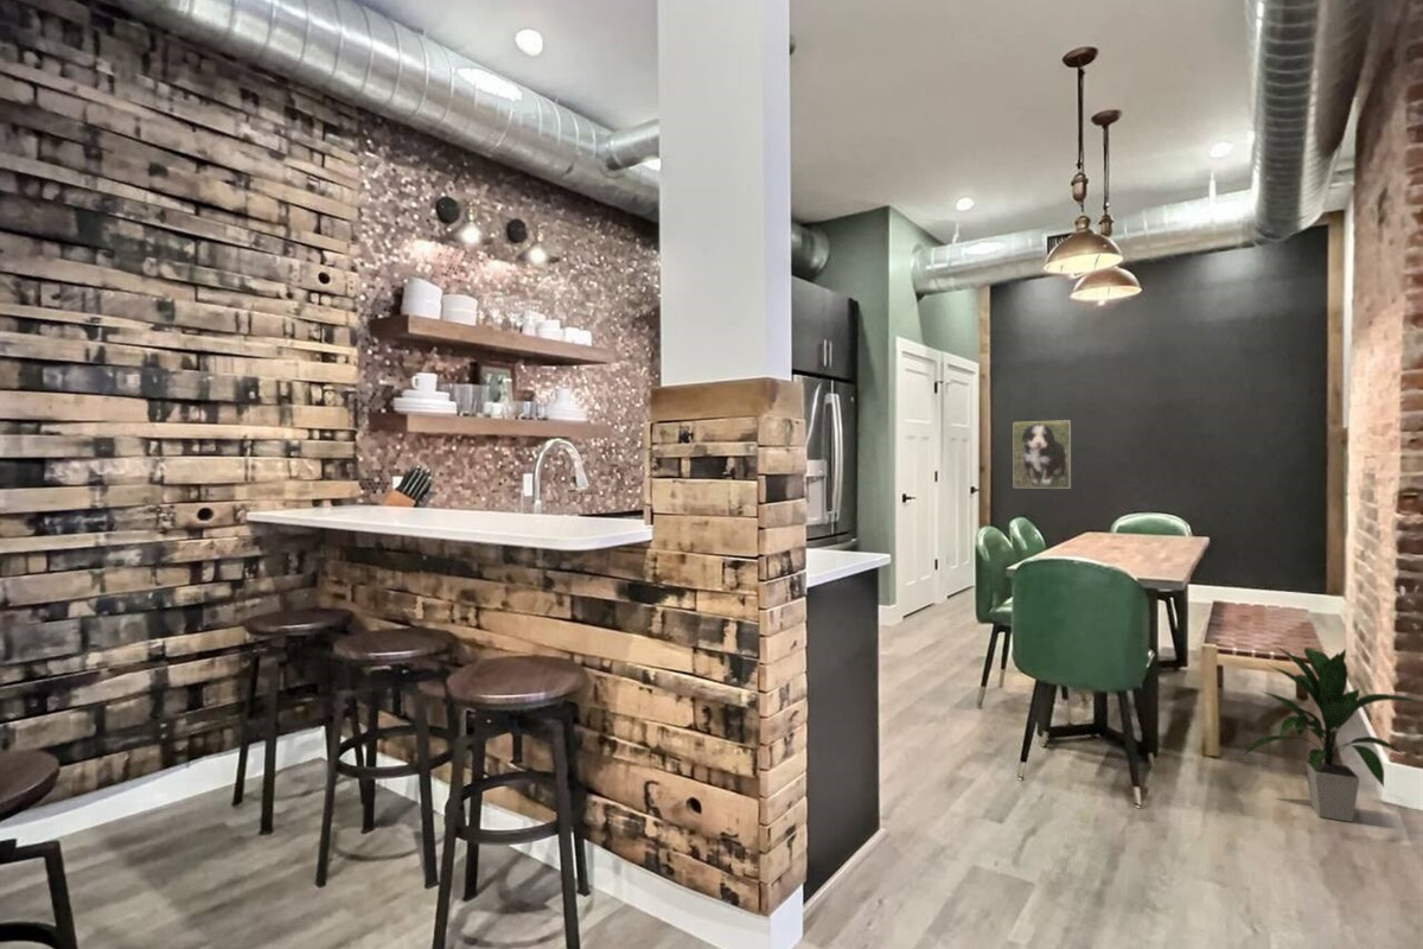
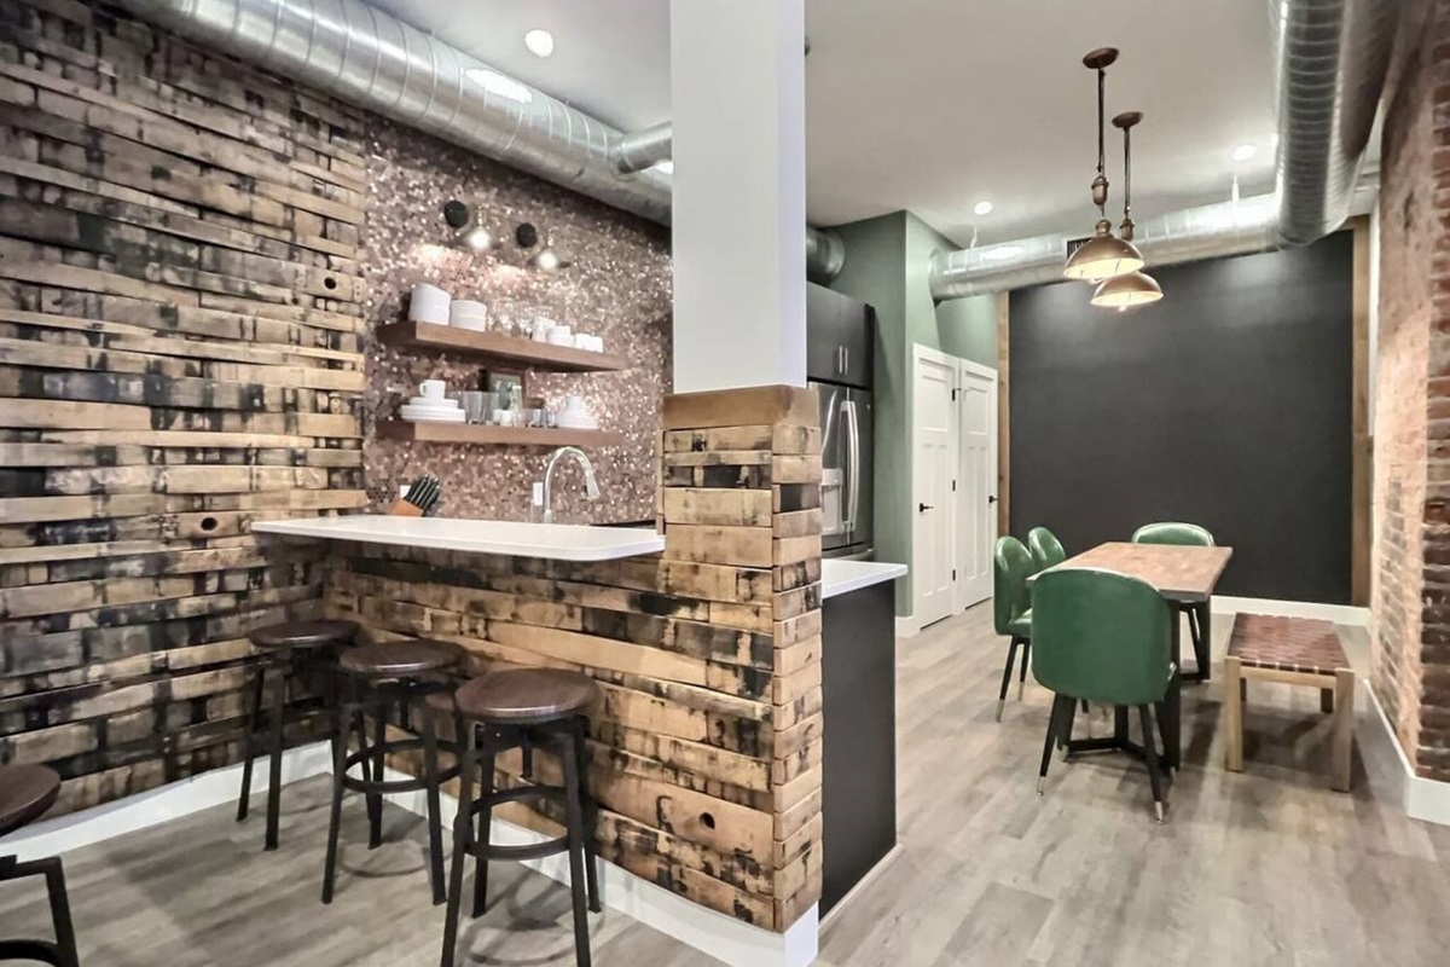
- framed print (1041, 454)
- indoor plant (1325, 726)
